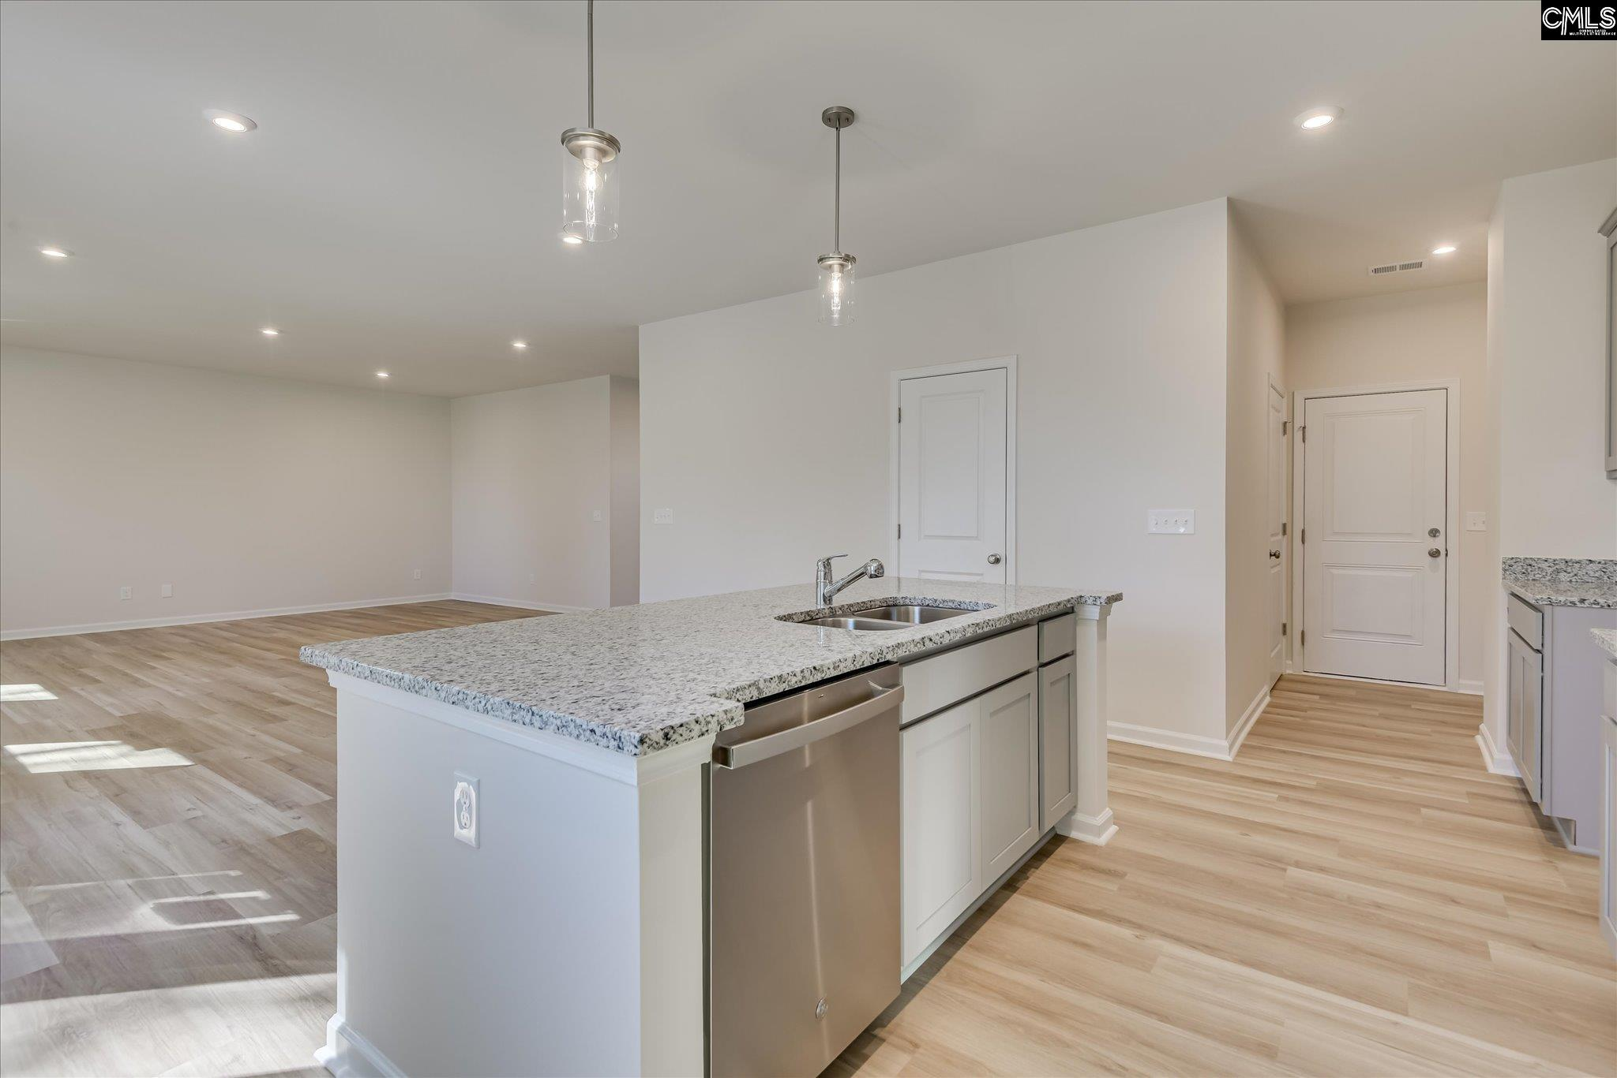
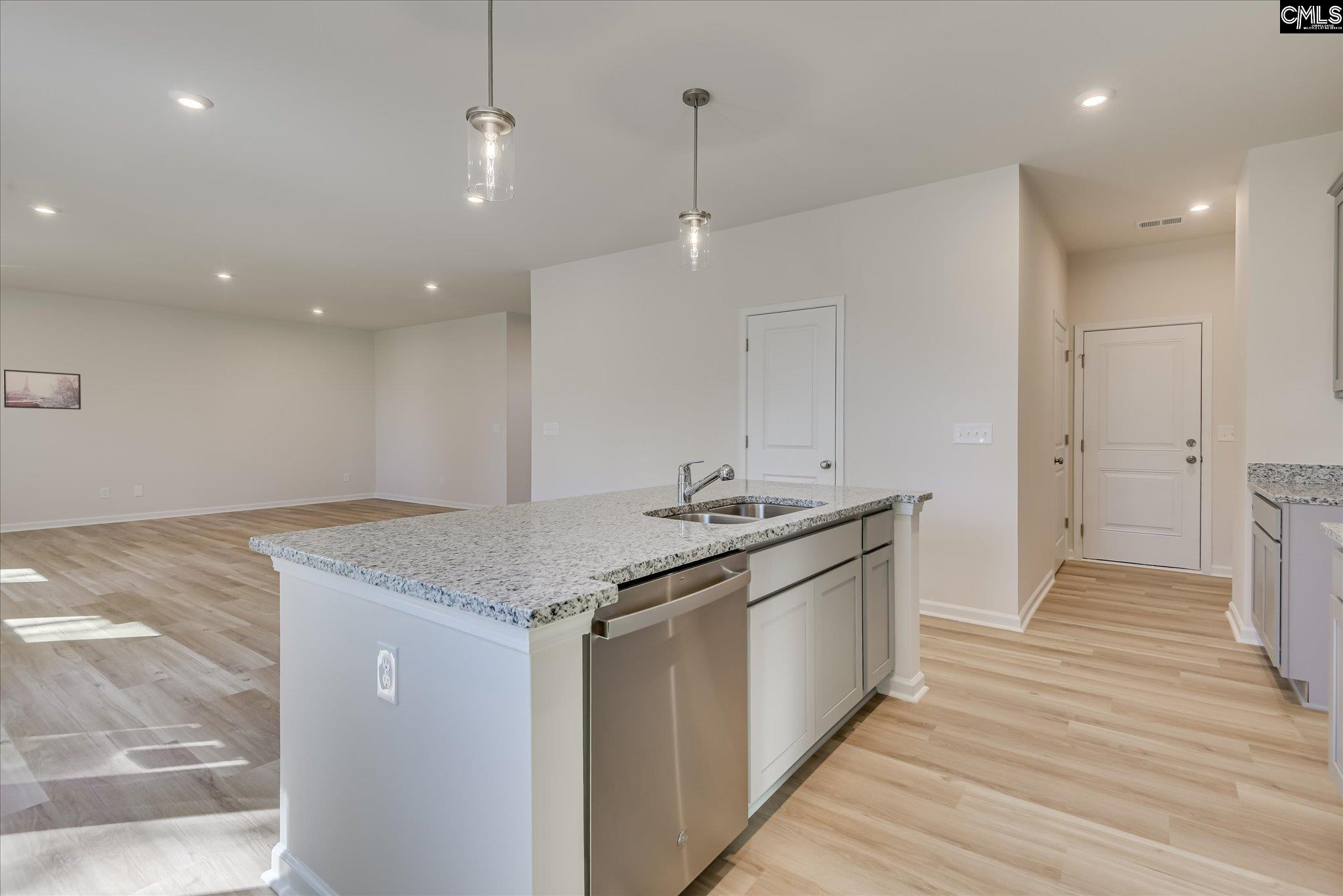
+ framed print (43, 390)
